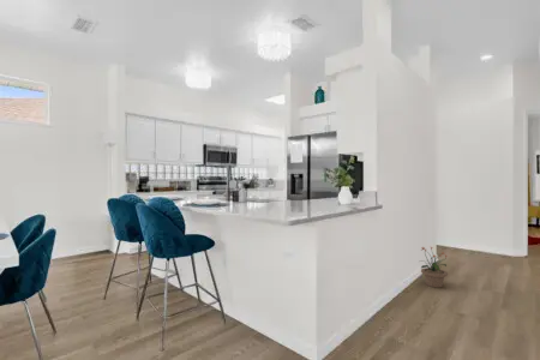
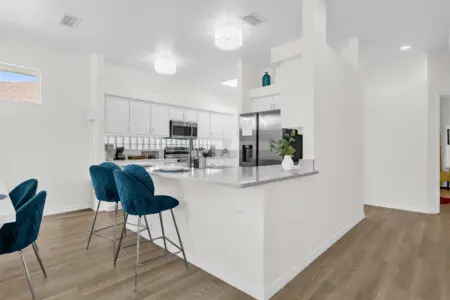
- potted plant (432, 265)
